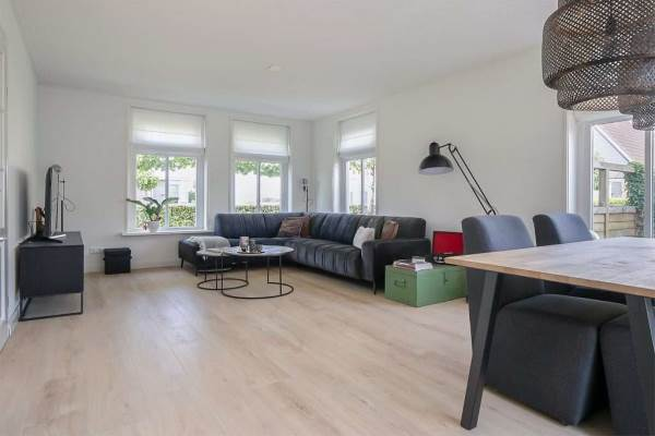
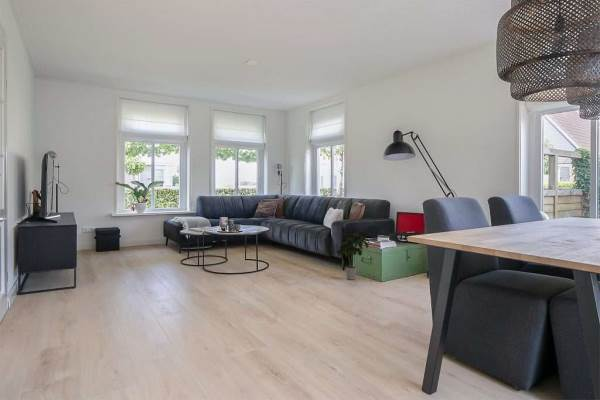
+ potted plant (351, 255)
